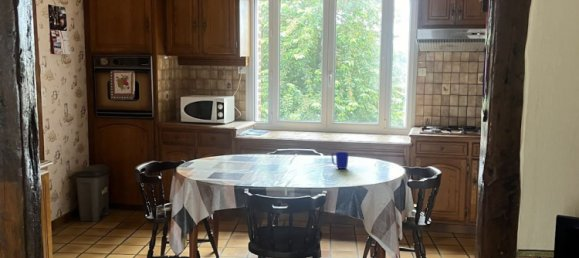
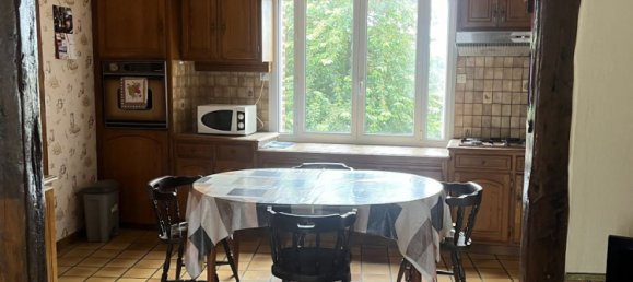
- mug (339, 160)
